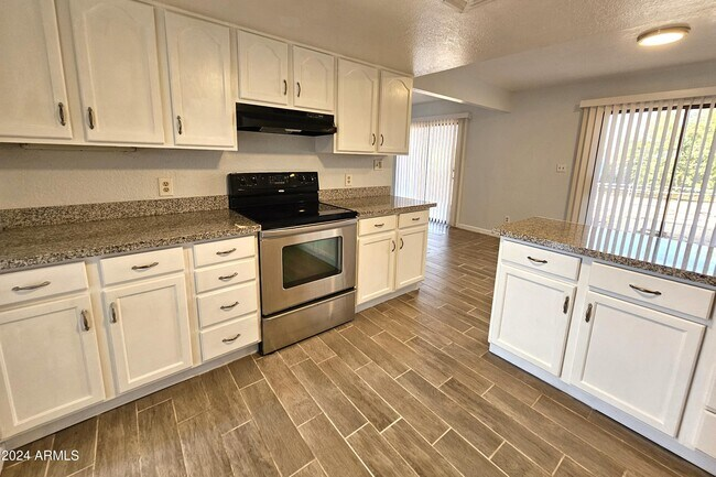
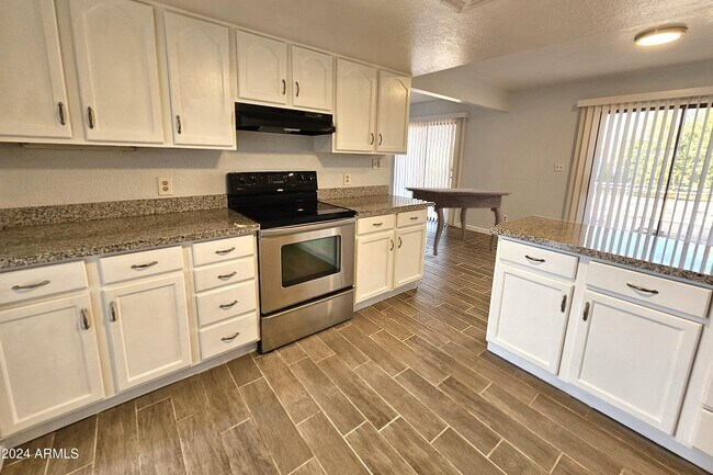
+ dining table (460, 218)
